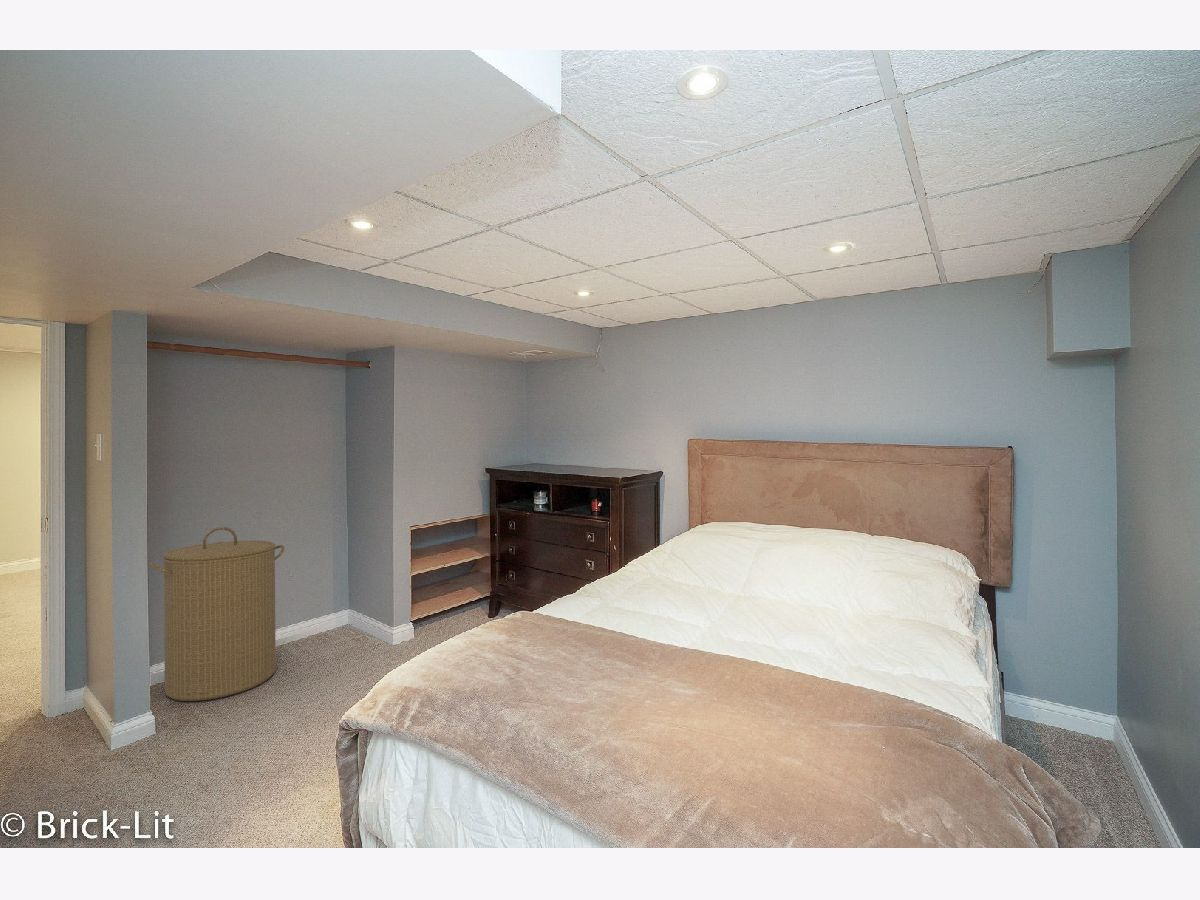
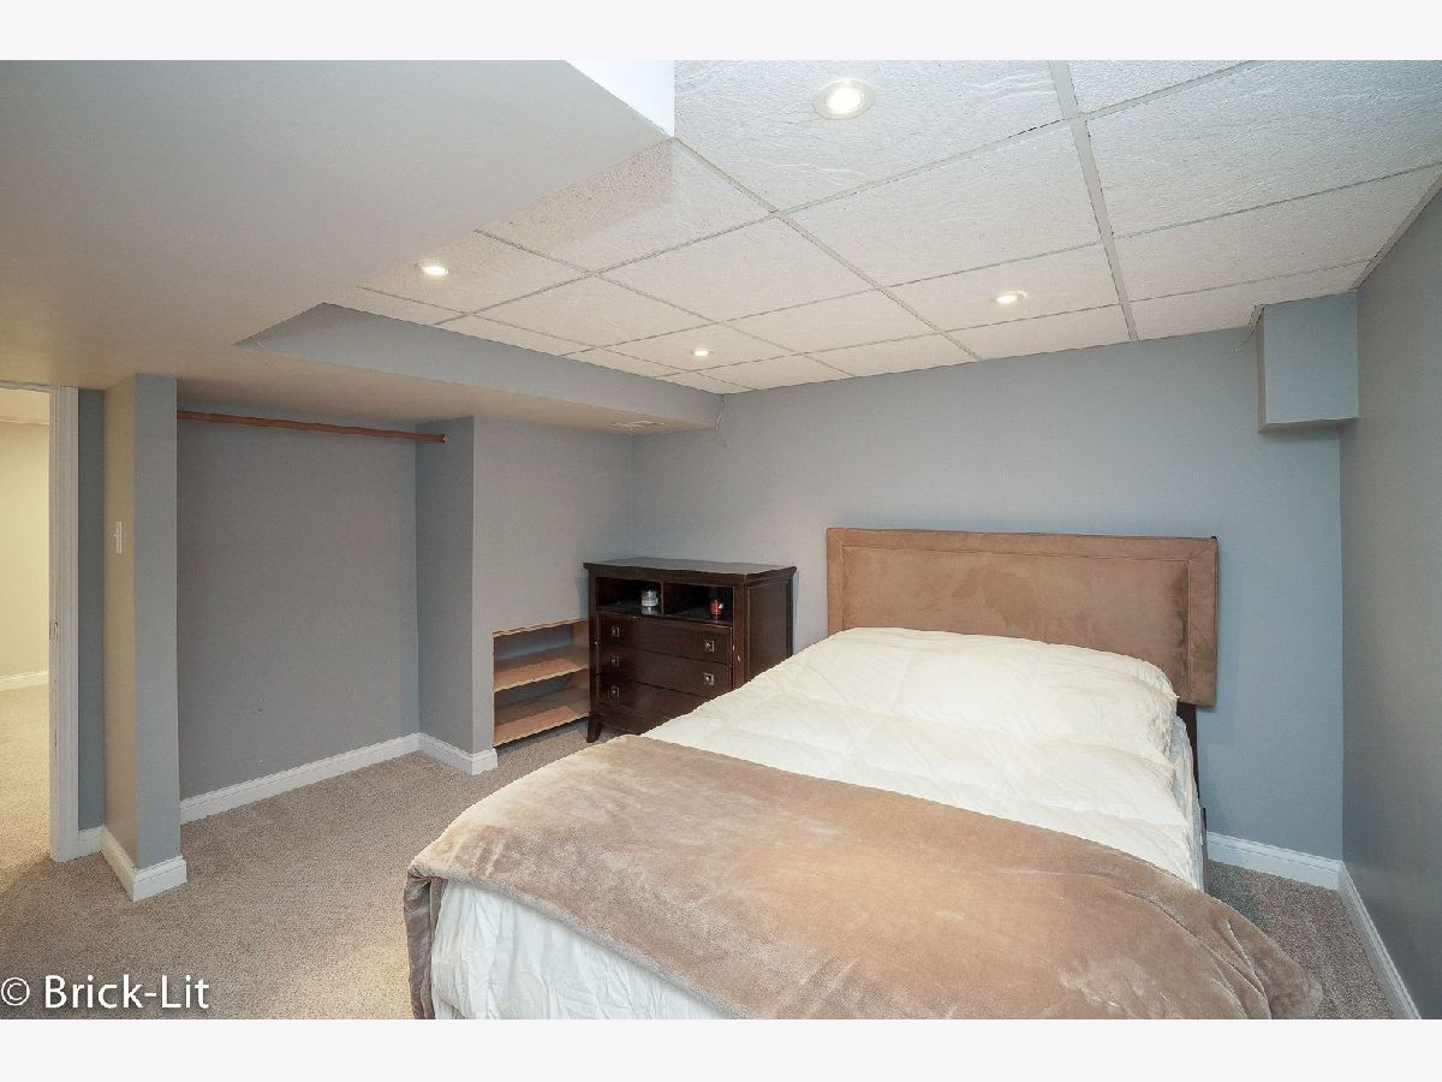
- laundry hamper (222, 603)
